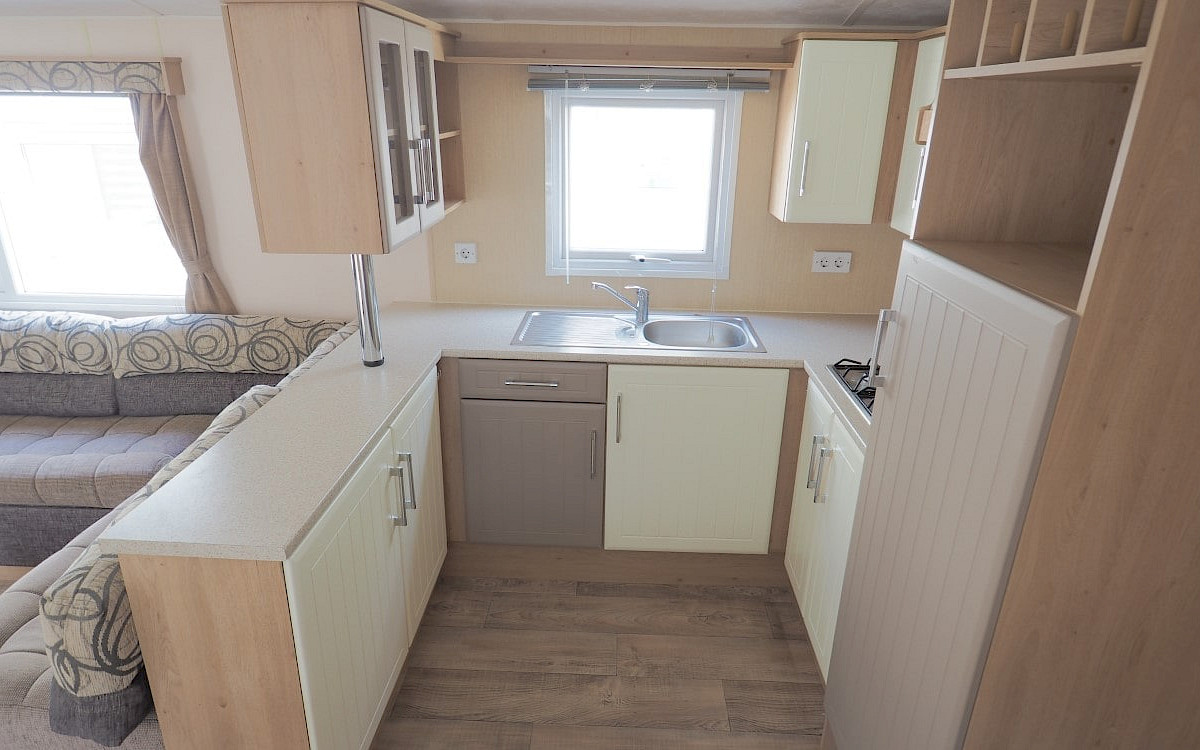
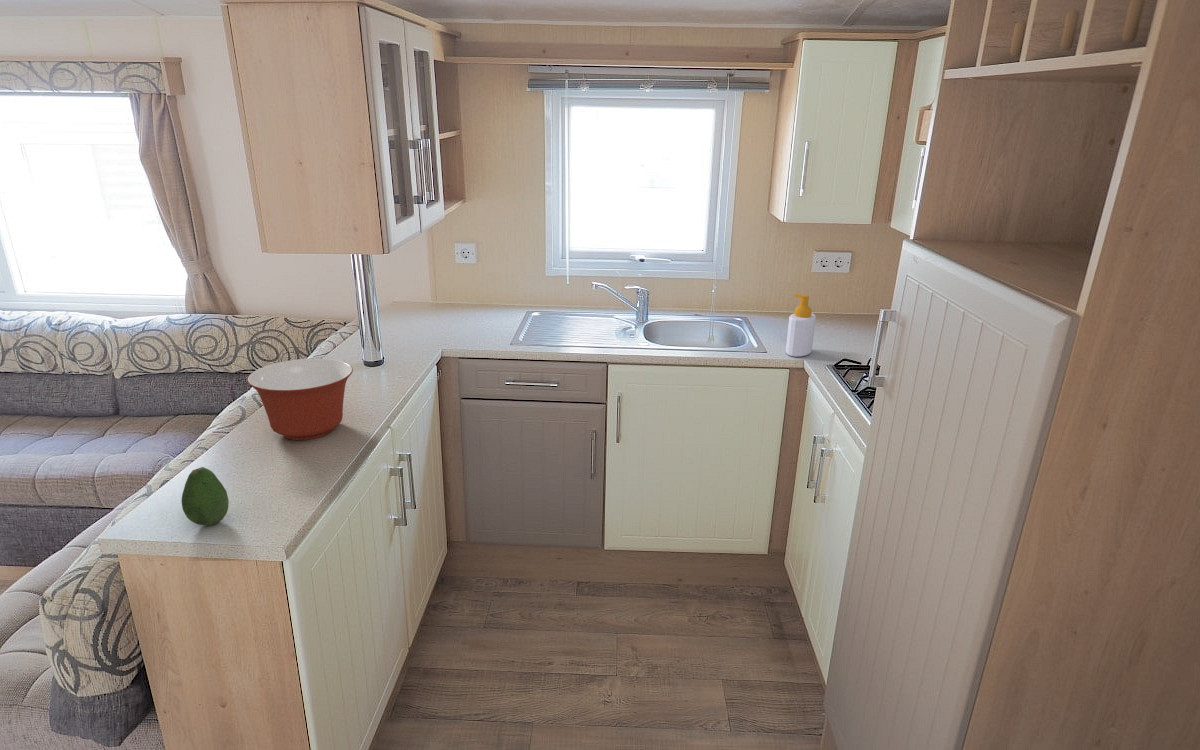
+ mixing bowl (304, 402)
+ fruit (204, 496)
+ soap bottle (801, 324)
